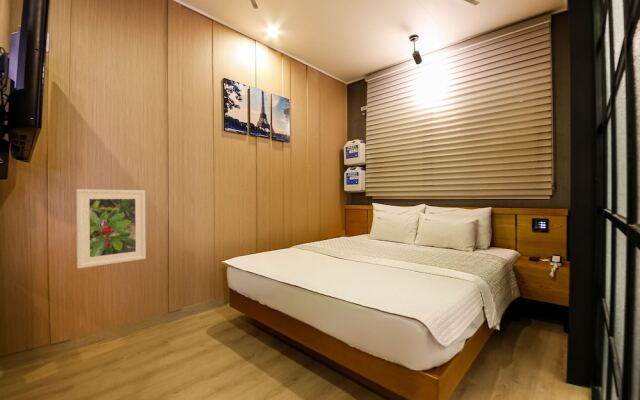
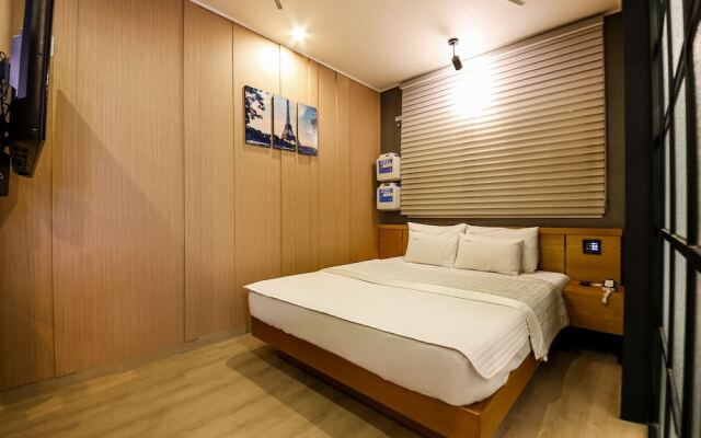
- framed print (113, 226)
